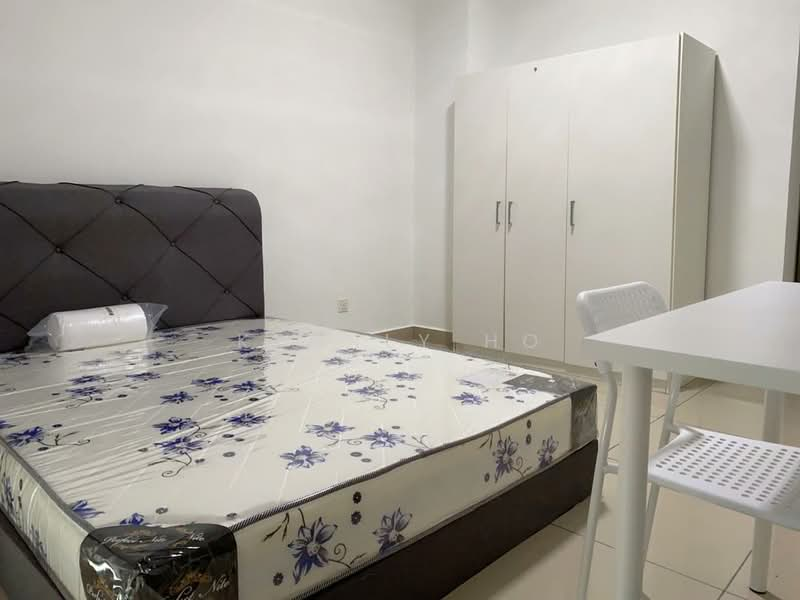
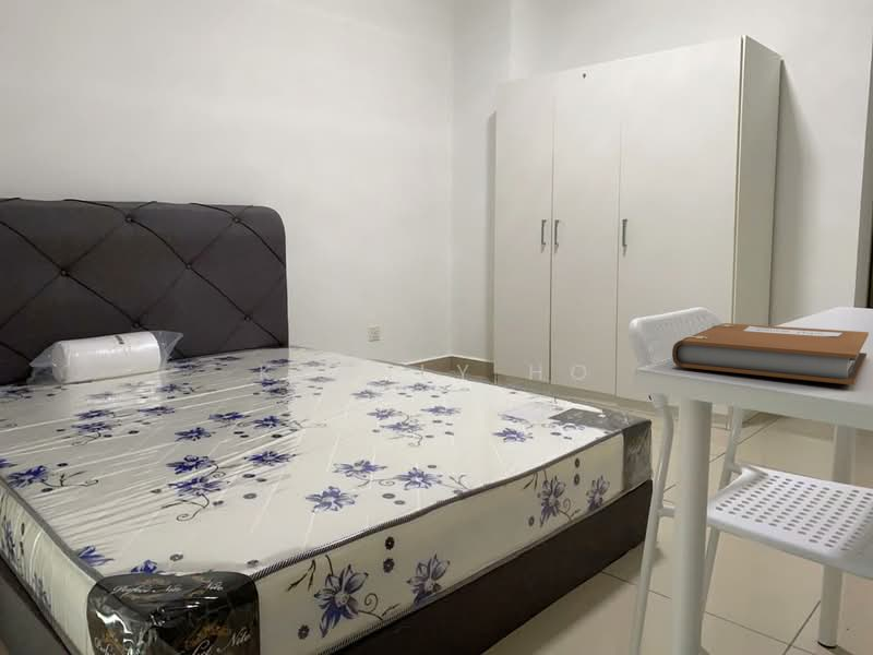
+ notebook (774, 347)
